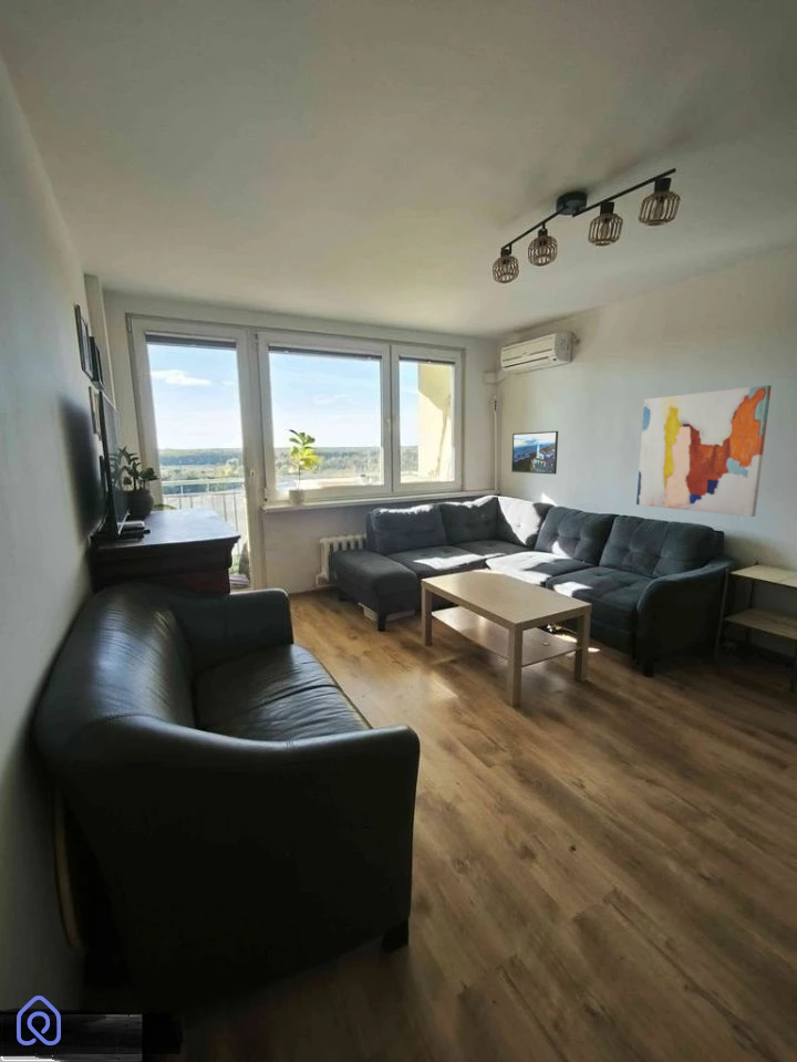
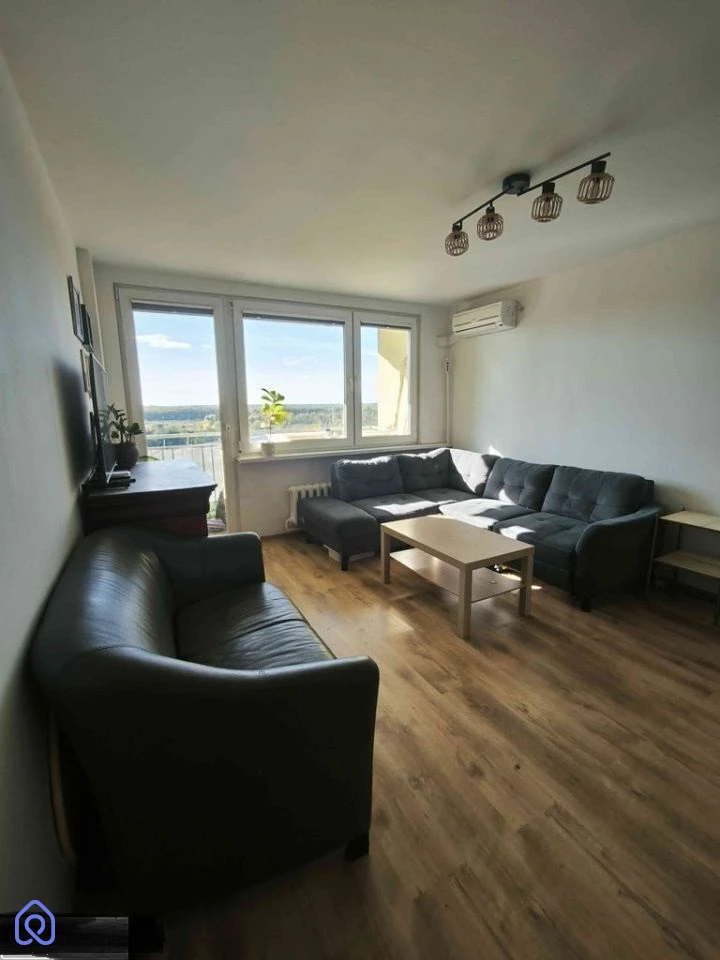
- wall art (695, 452)
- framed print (532, 452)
